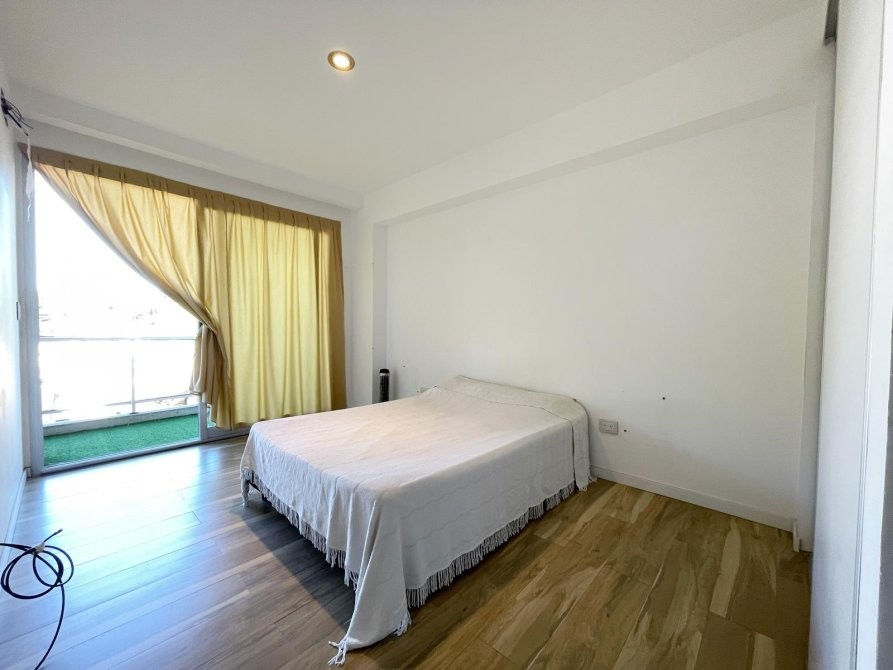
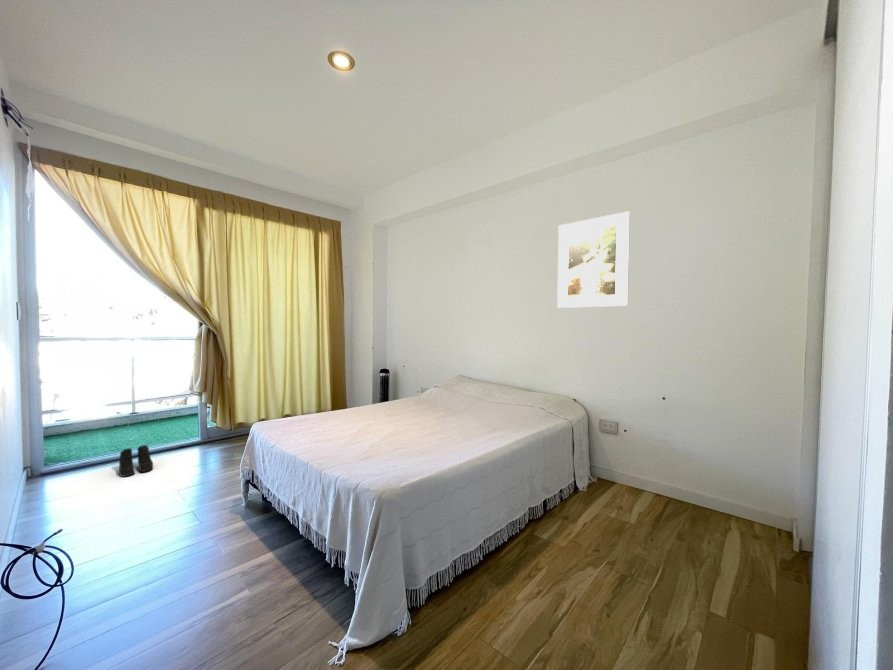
+ boots (138, 459)
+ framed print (591, 263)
